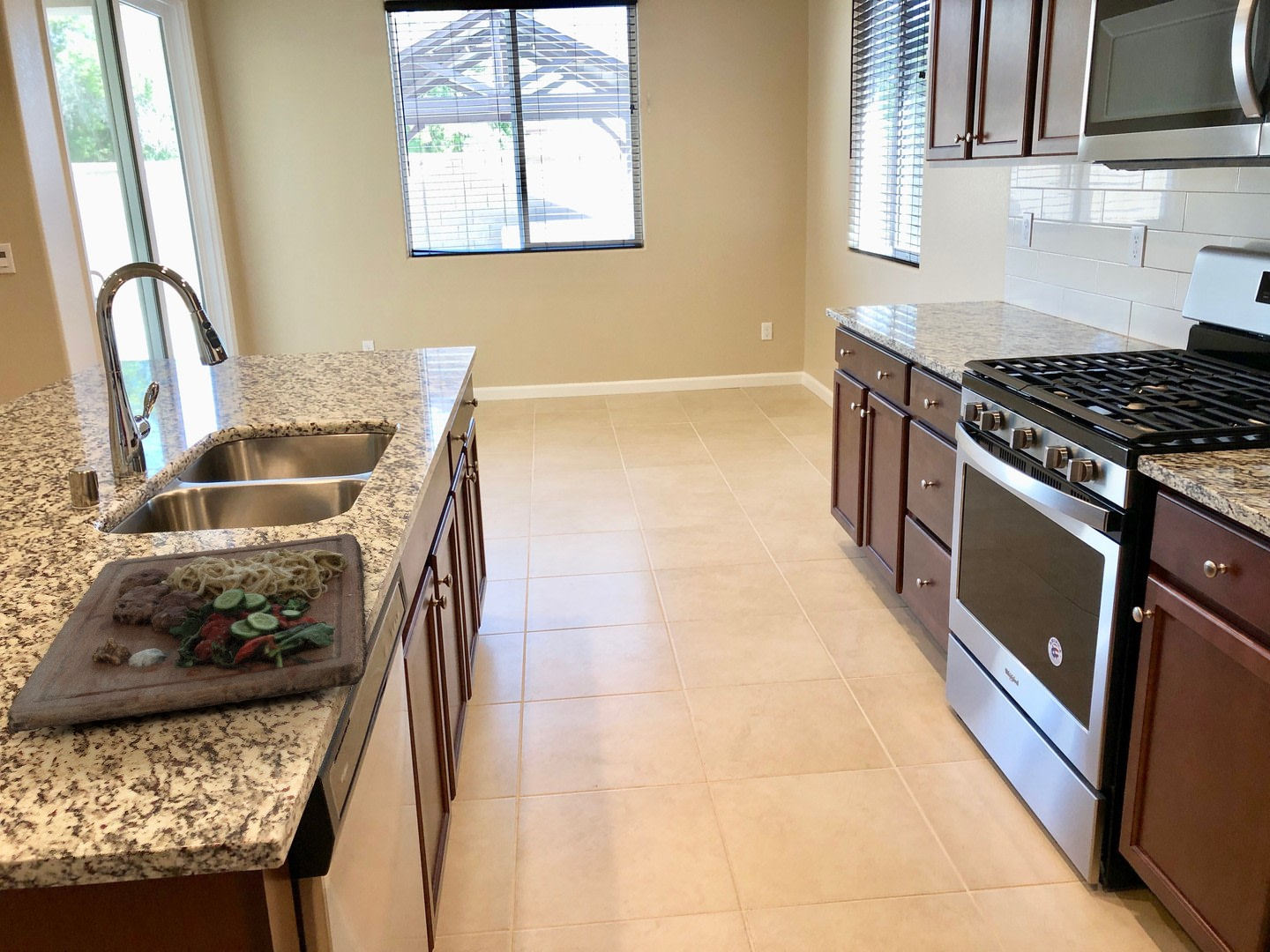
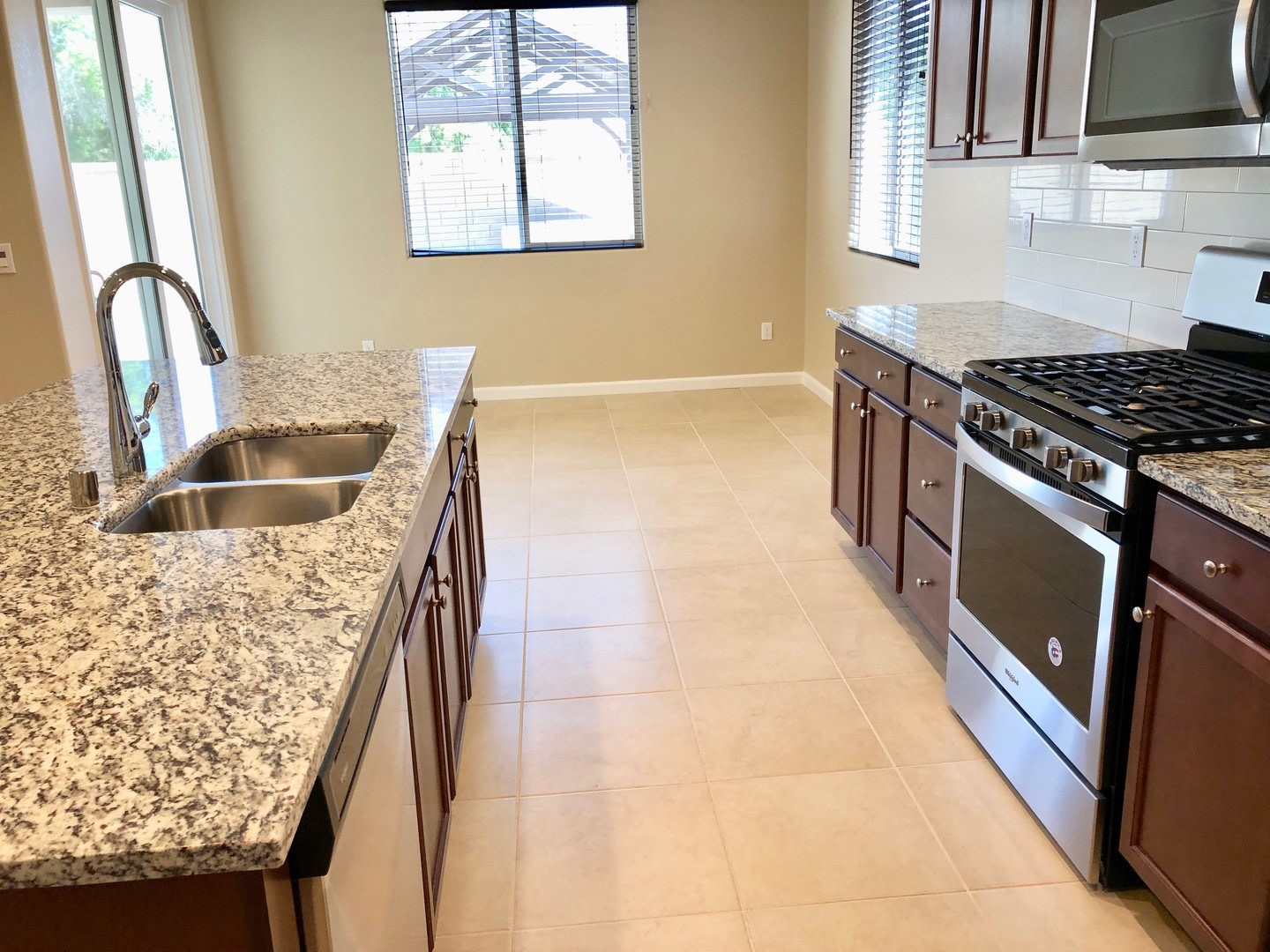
- cutting board (214, 593)
